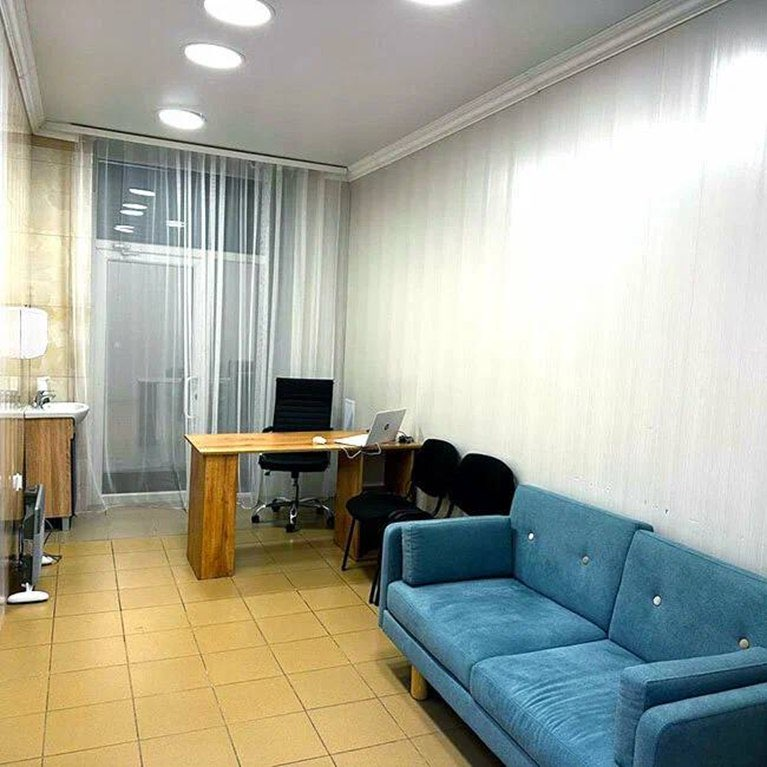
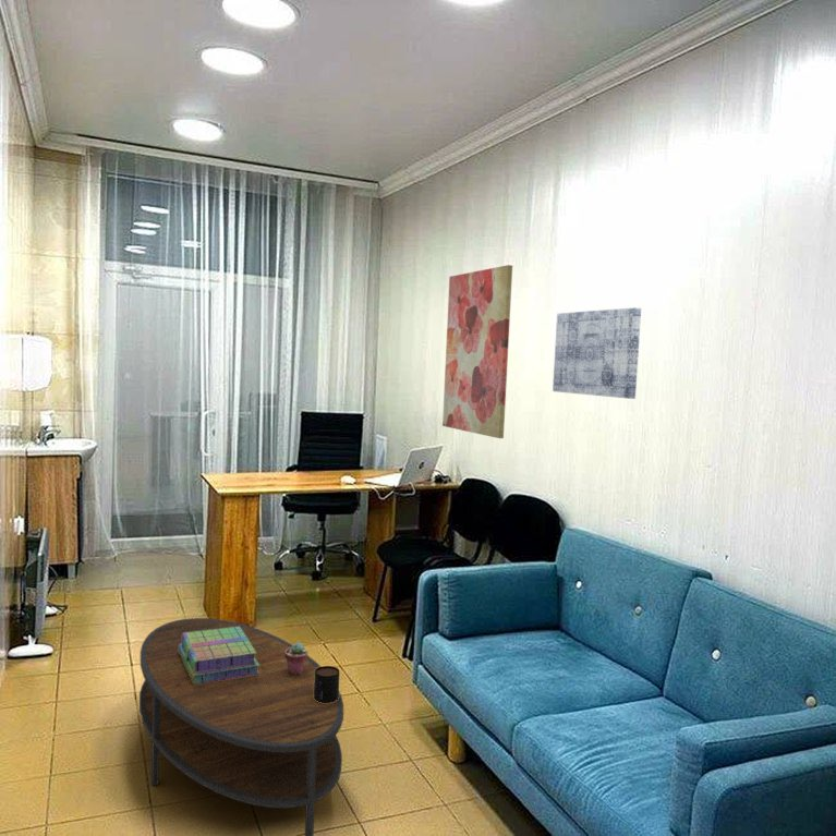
+ coffee table (233, 715)
+ wall art (474, 352)
+ wall art (593, 352)
+ potted succulent (295, 656)
+ mug (325, 680)
+ stack of books (217, 652)
